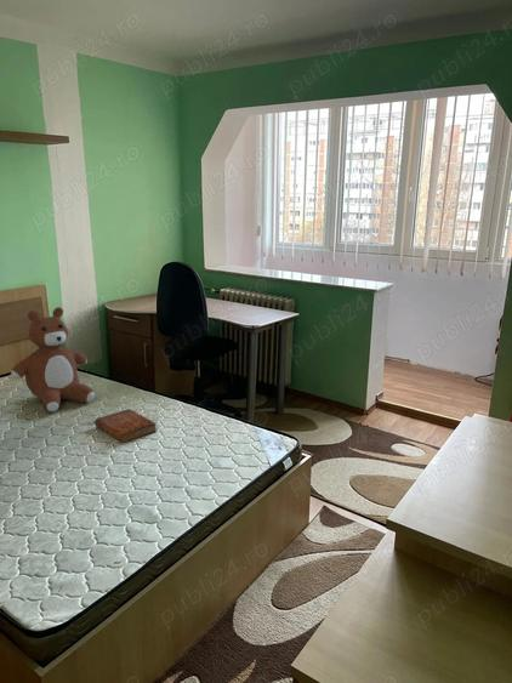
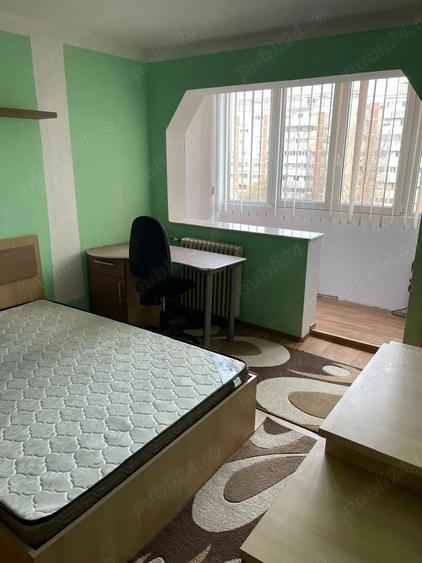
- bible (125, 425)
- teddy bear (56, 357)
